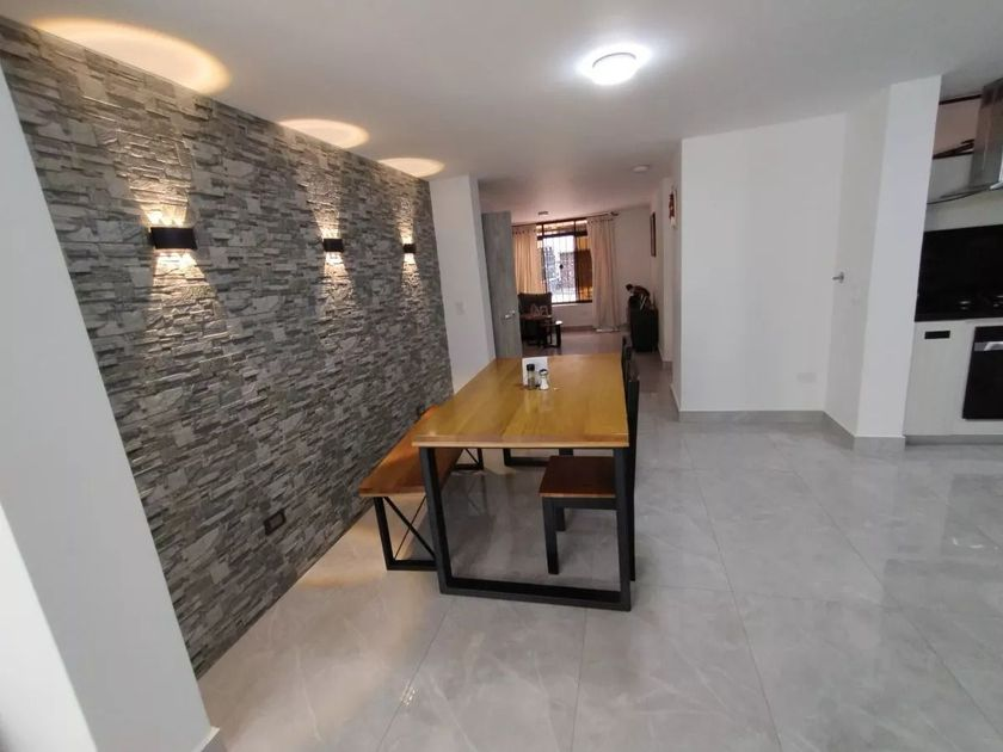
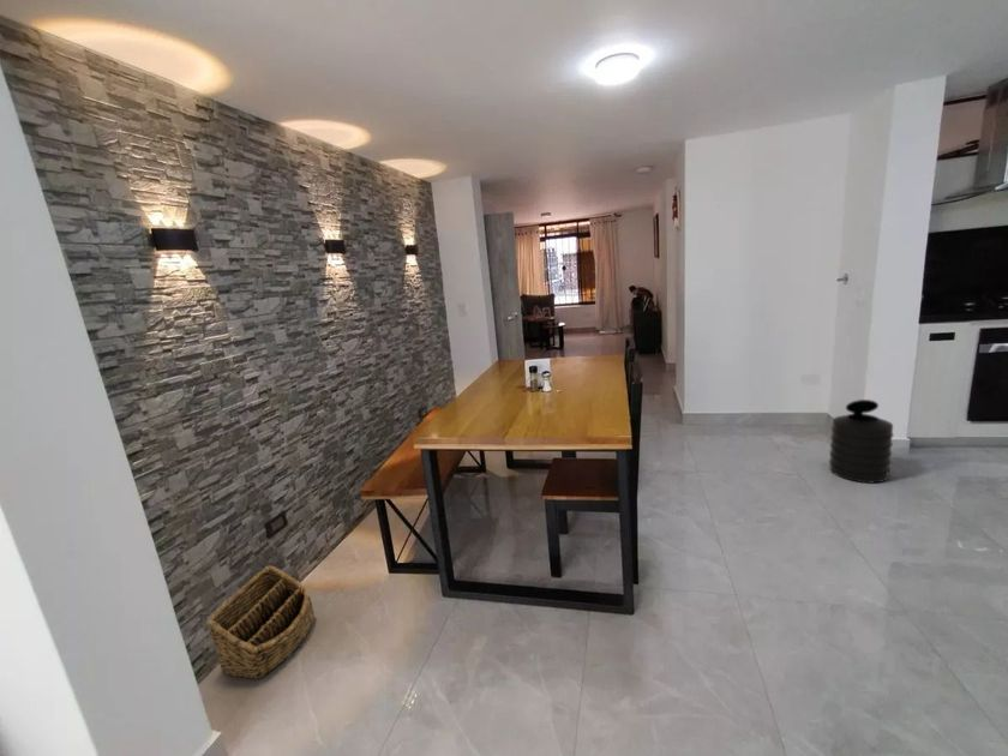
+ trash can (860, 436)
+ basket (268, 618)
